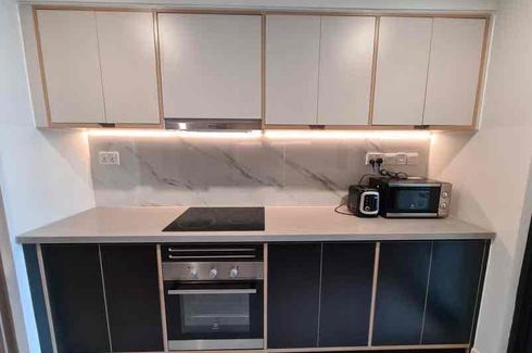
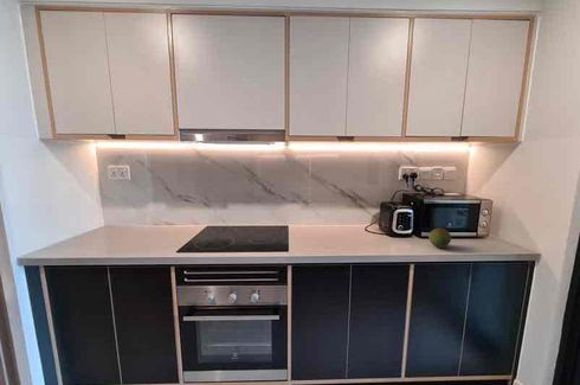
+ fruit (440, 237)
